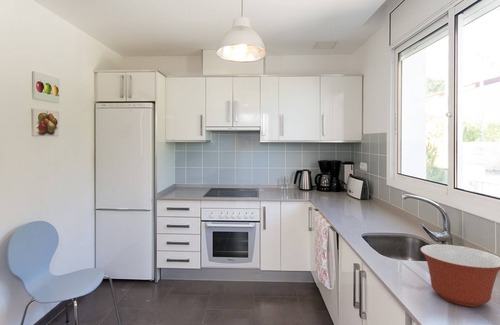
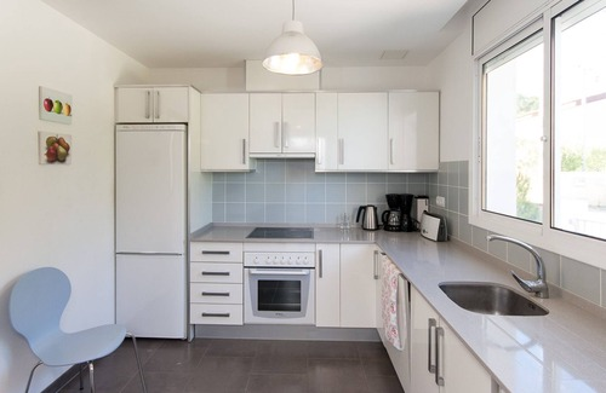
- mixing bowl (459, 276)
